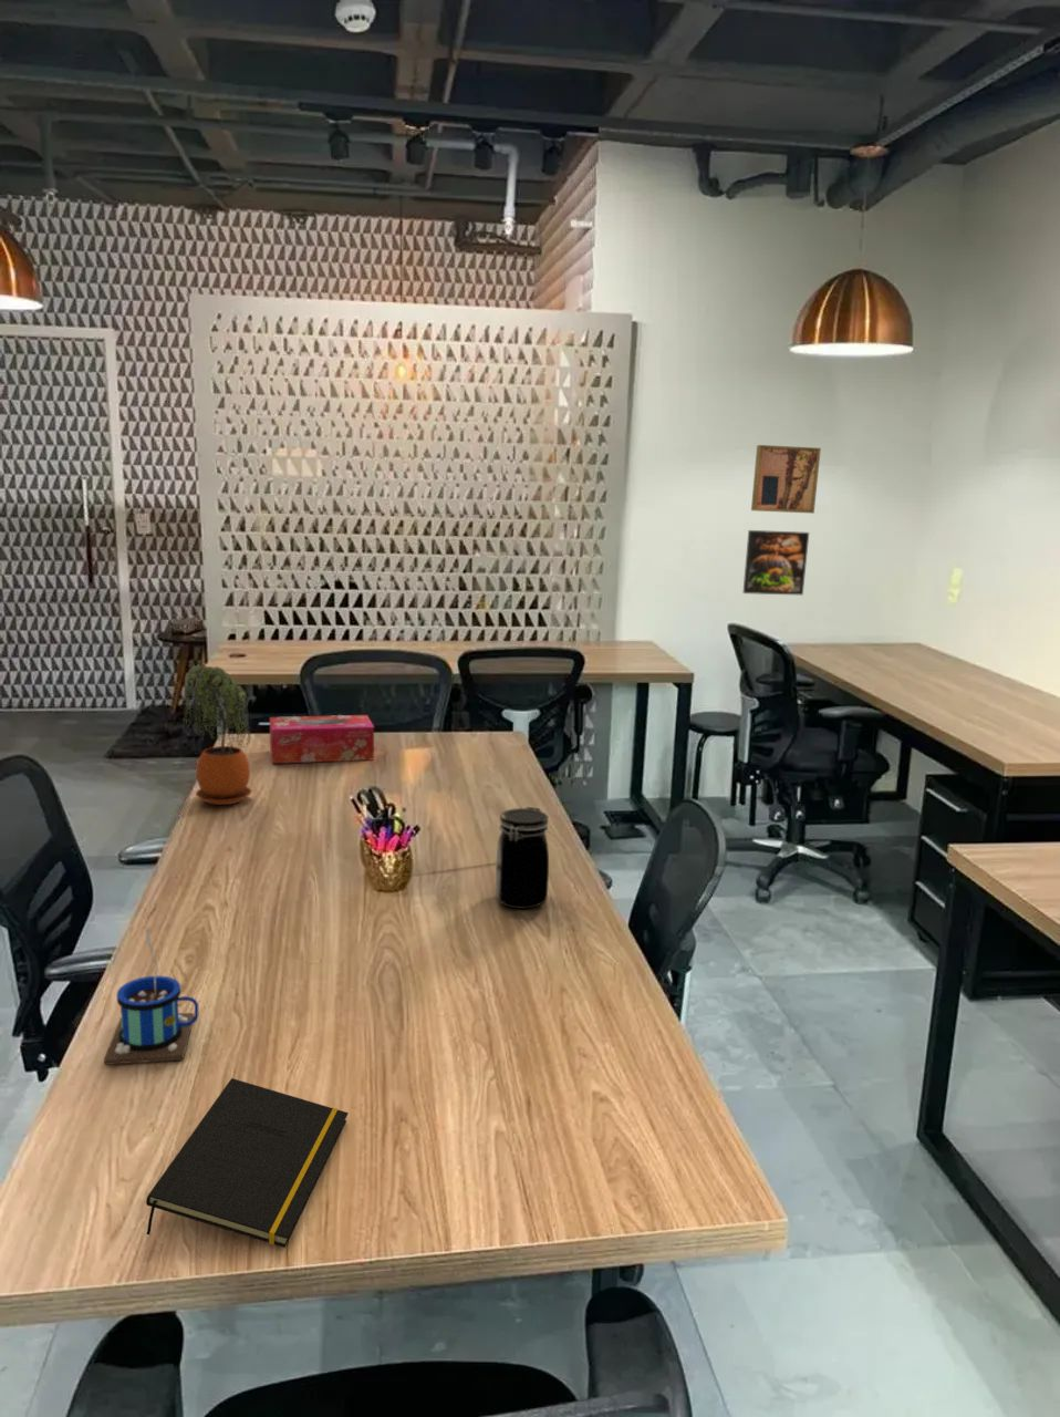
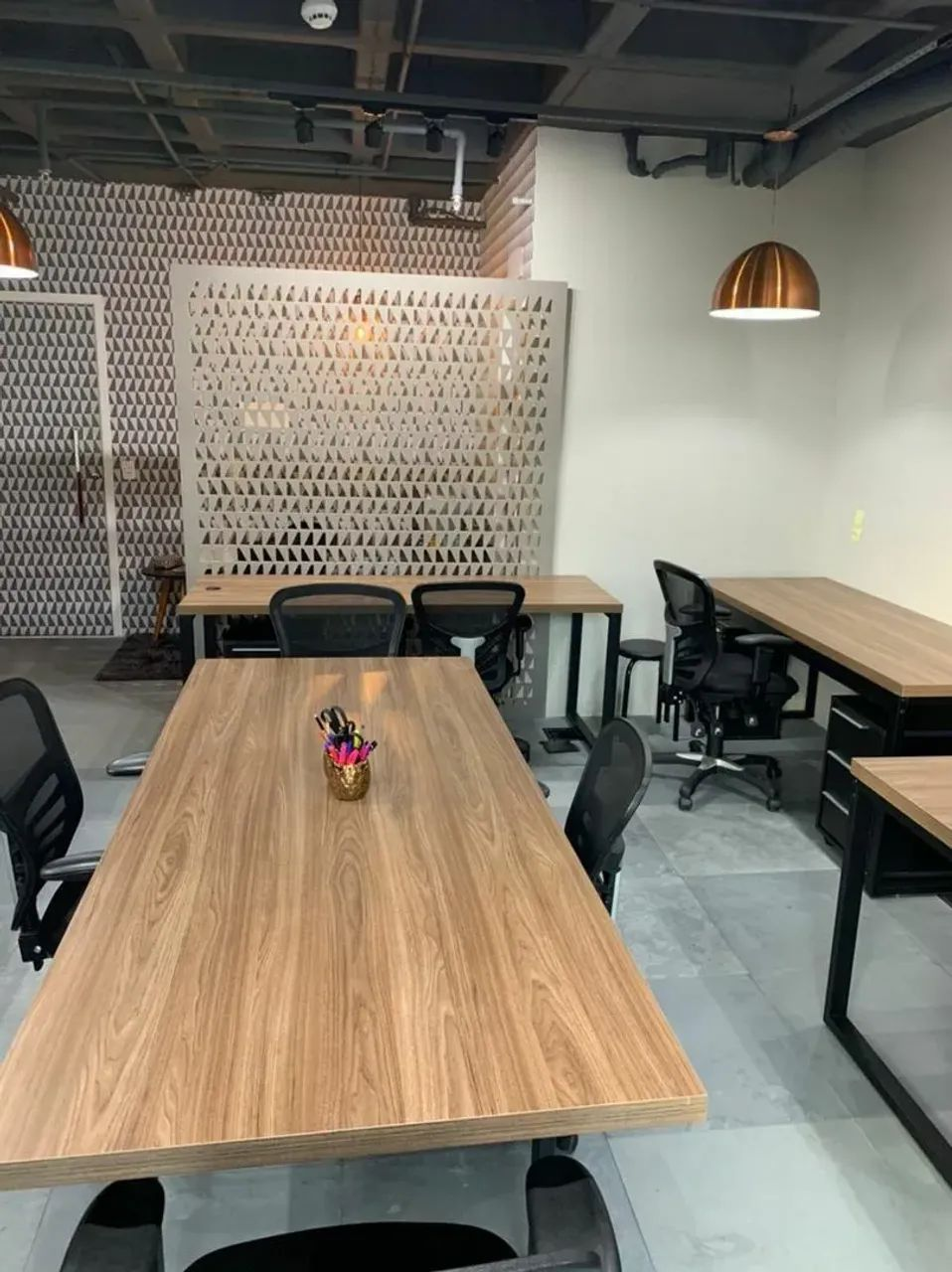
- mug (154, 984)
- notepad (256, 1154)
- wall art (786, 479)
- tissue box (321, 739)
- jar (522, 858)
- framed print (776, 563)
- potted plant (219, 734)
